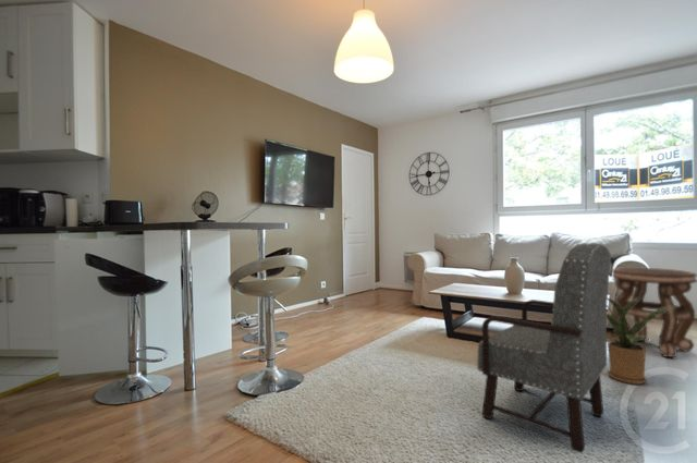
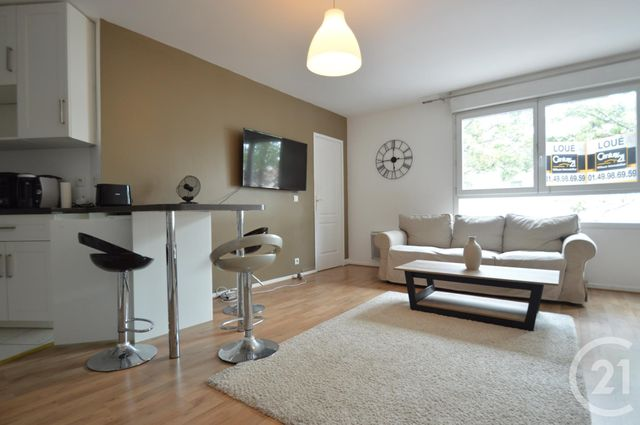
- house plant (629, 338)
- side table (652, 308)
- armchair (543, 329)
